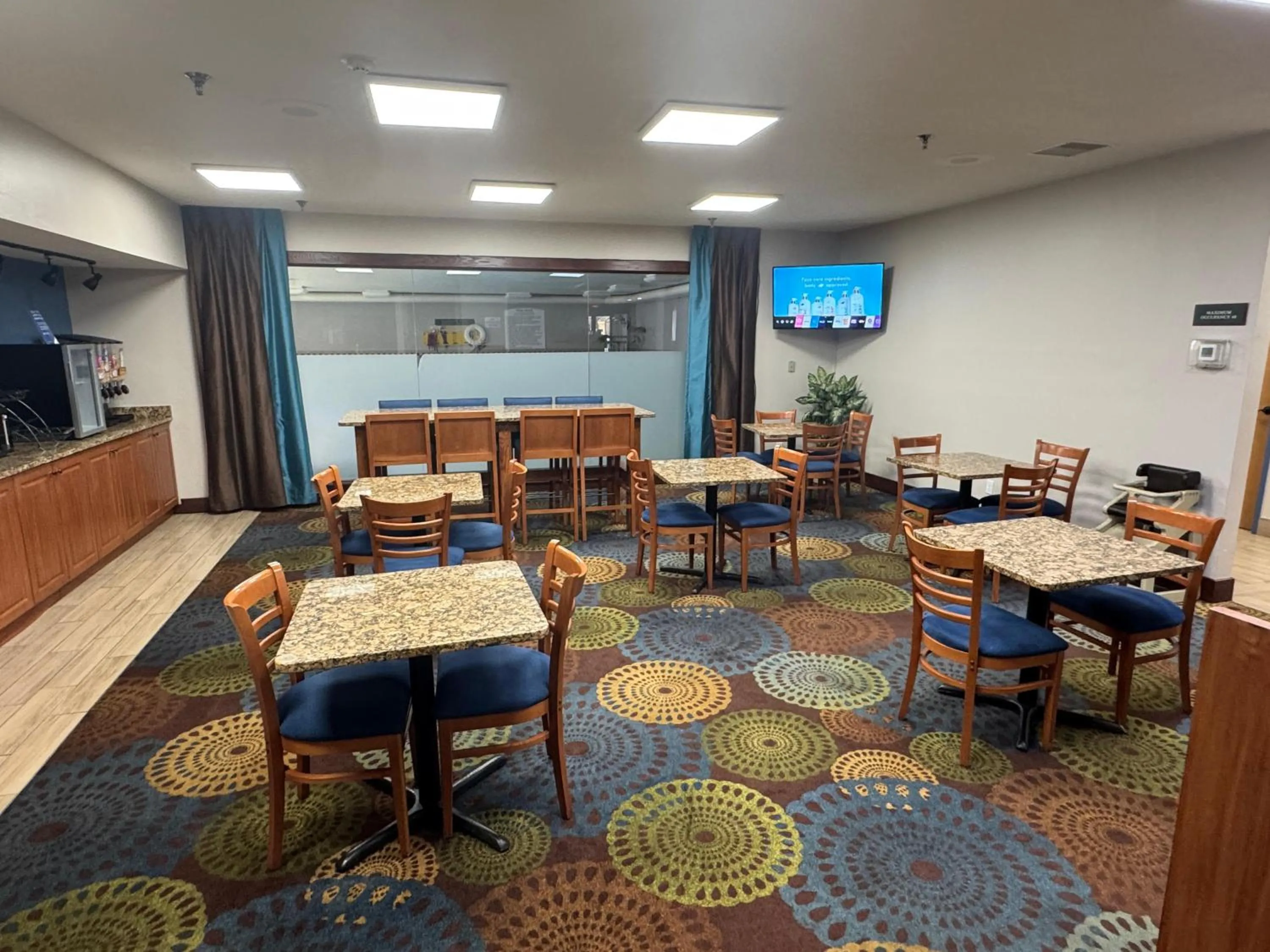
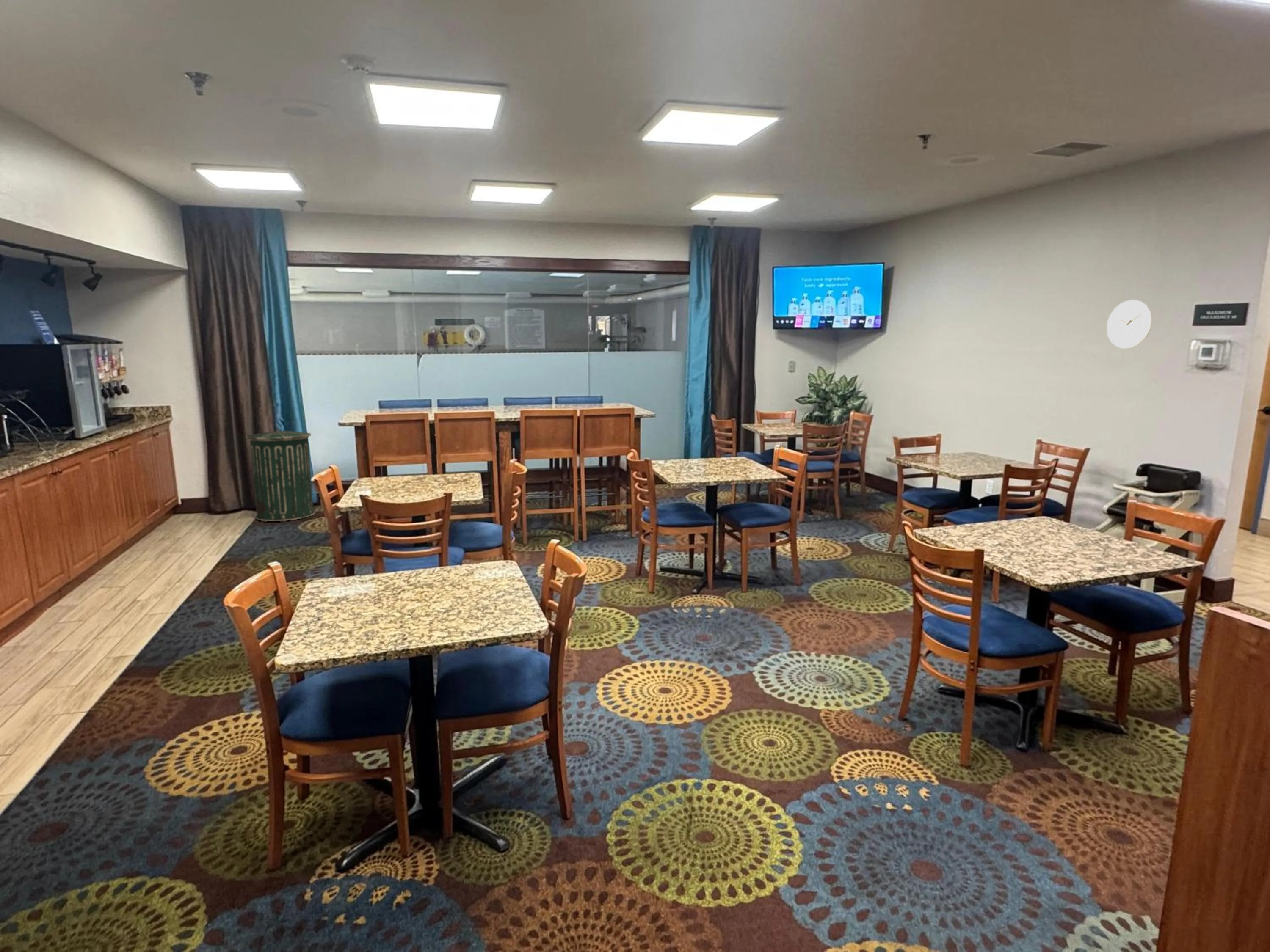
+ wall clock (1127, 324)
+ trash can (282, 473)
